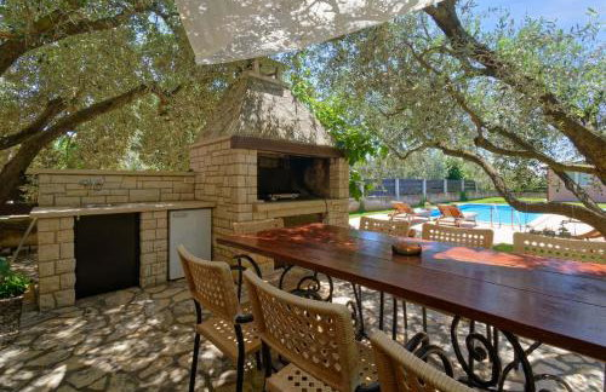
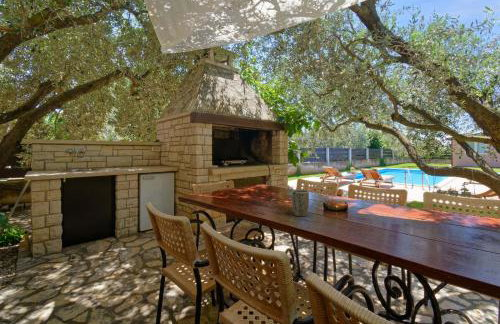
+ plant pot (300, 203)
